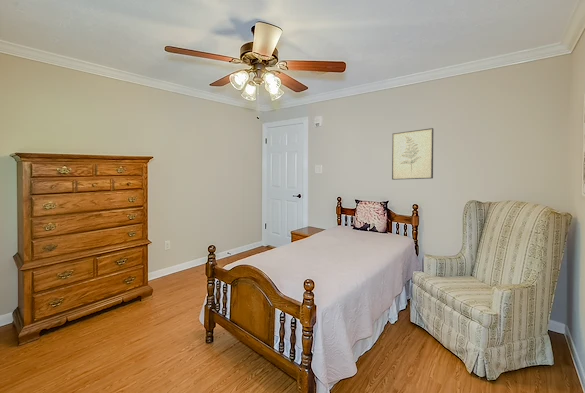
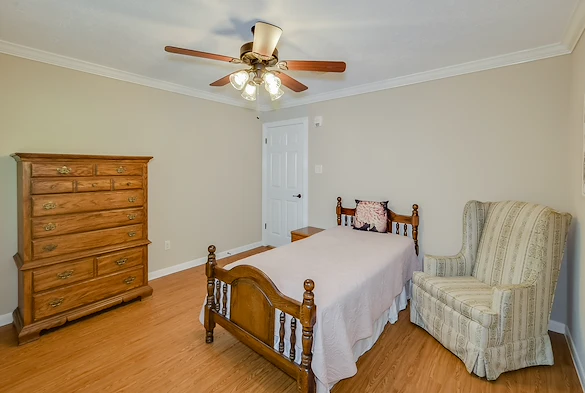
- wall art (411, 155)
